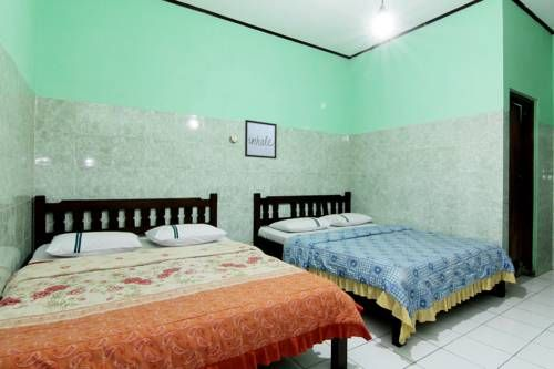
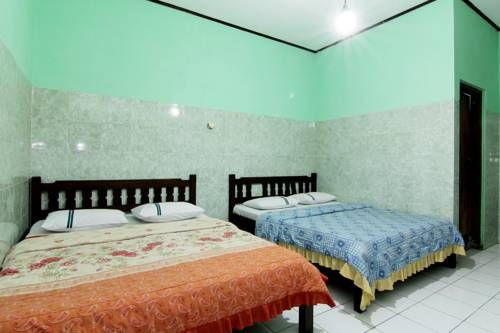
- wall art (260, 140)
